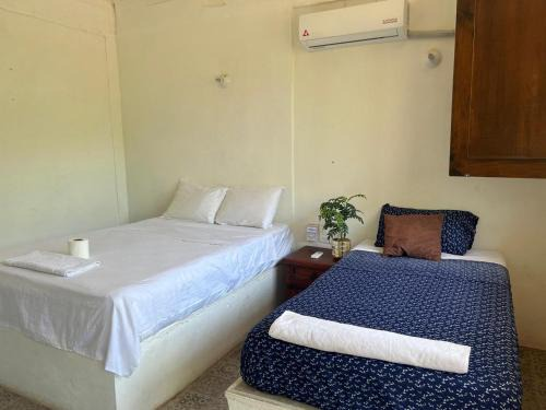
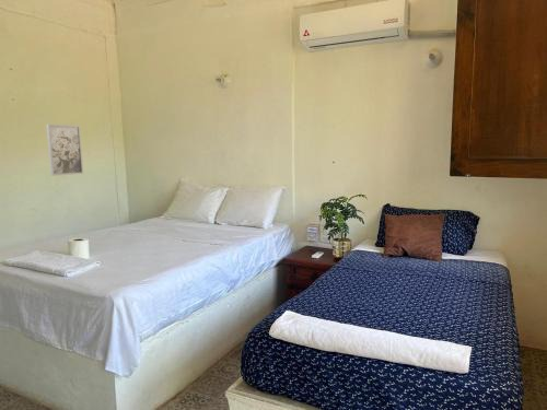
+ wall art (66, 150)
